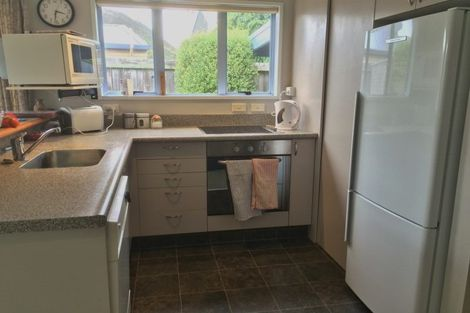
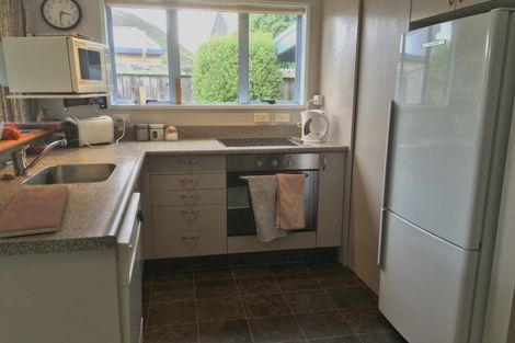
+ chopping board (35, 206)
